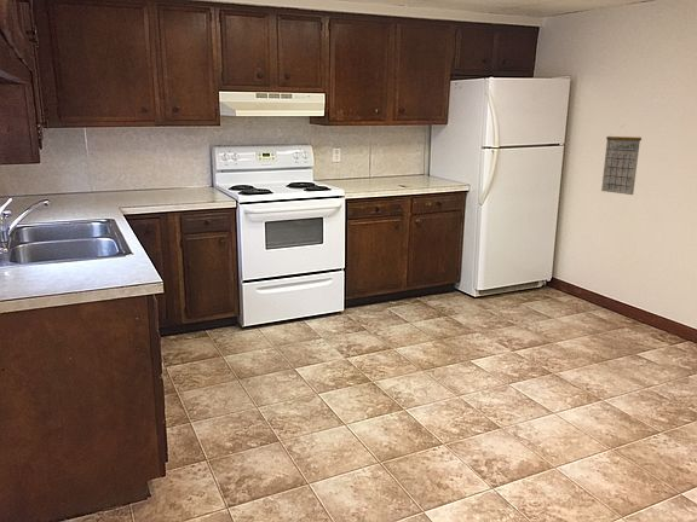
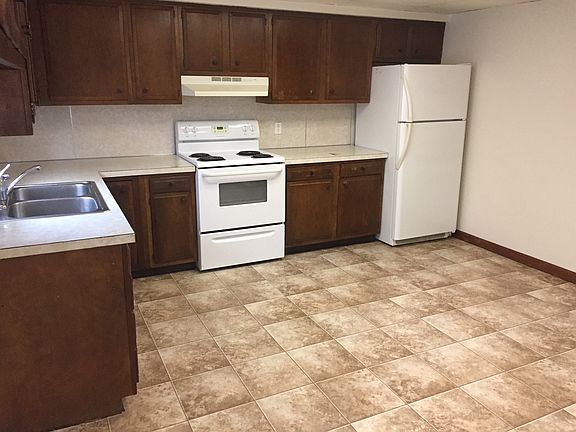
- calendar (621, 158)
